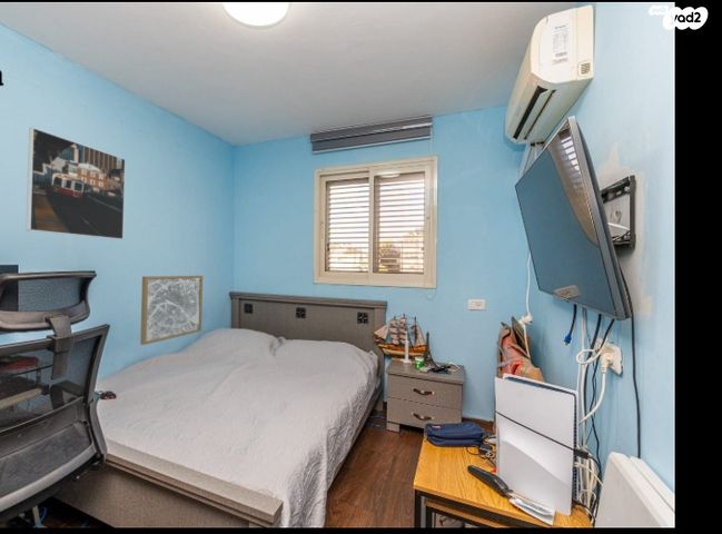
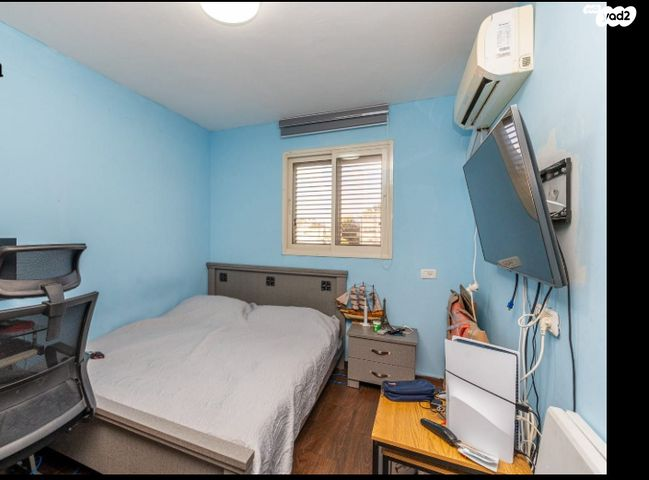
- wall art (175, 306)
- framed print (81, 190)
